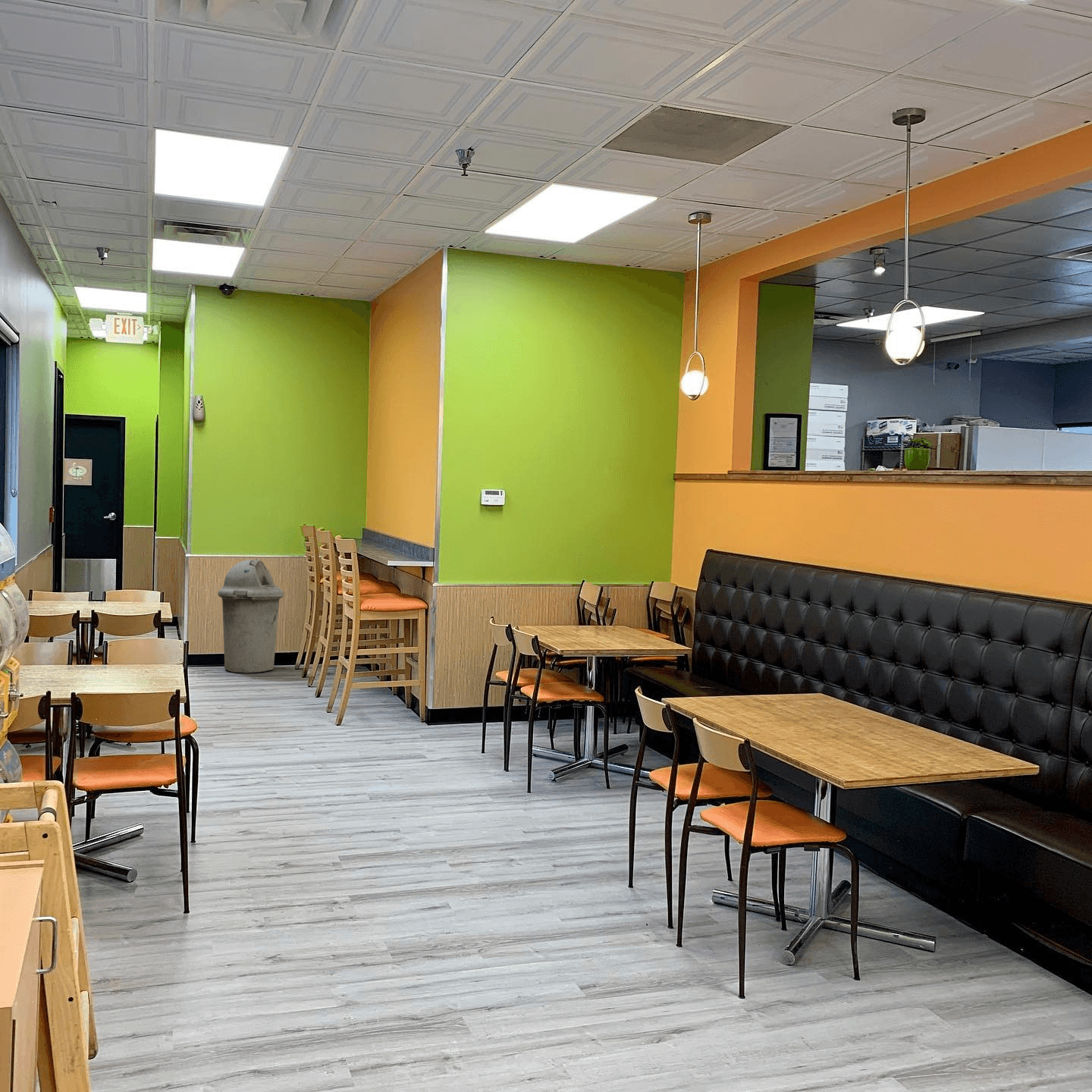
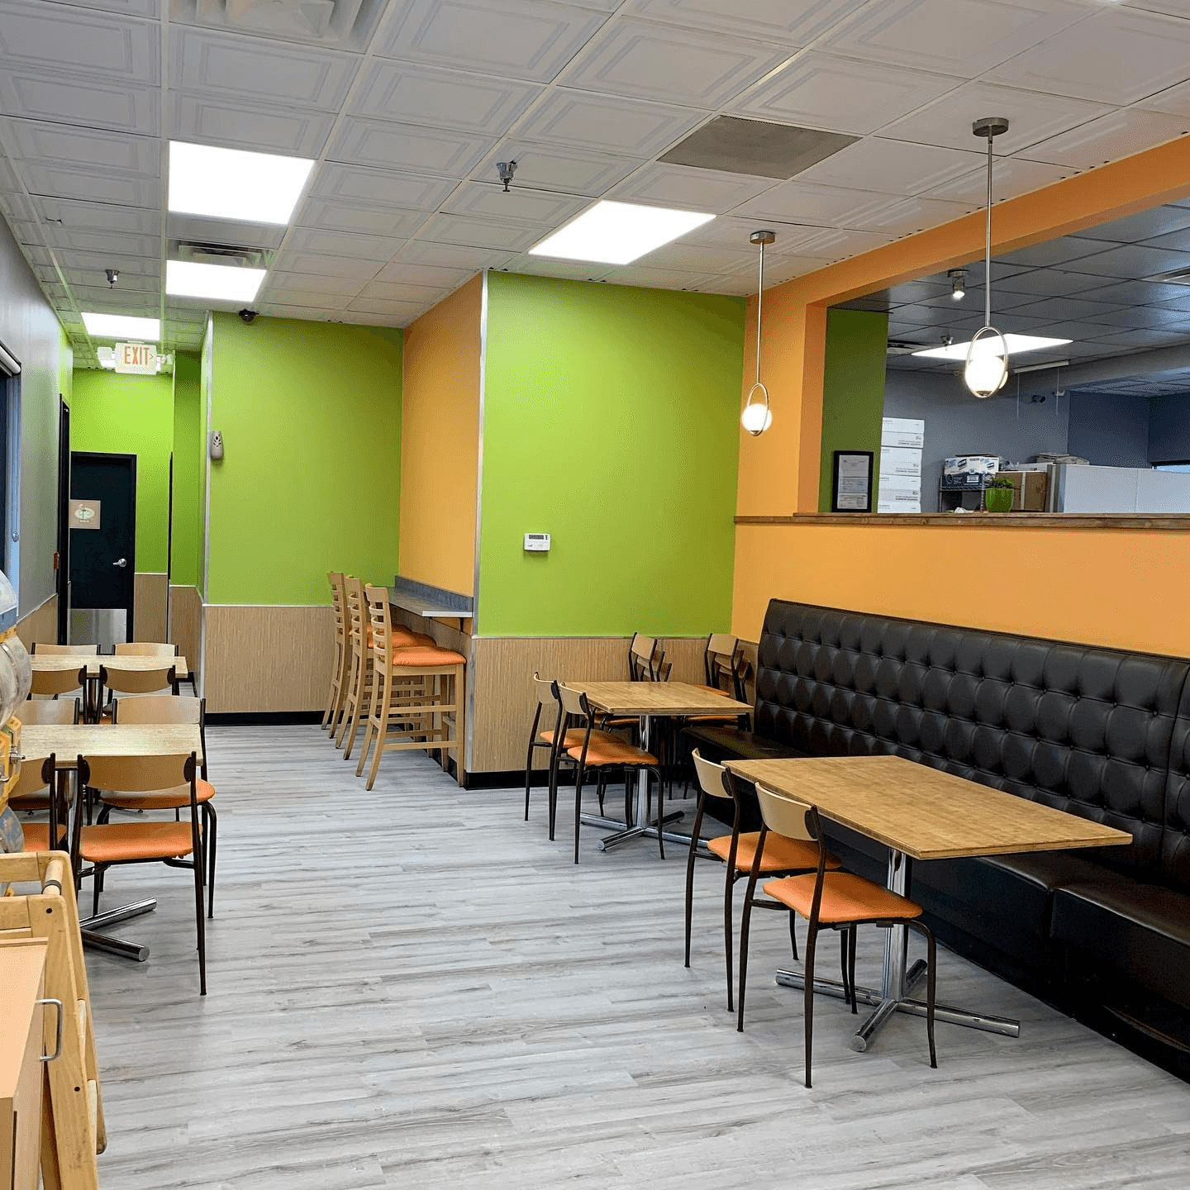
- trash can (250, 613)
